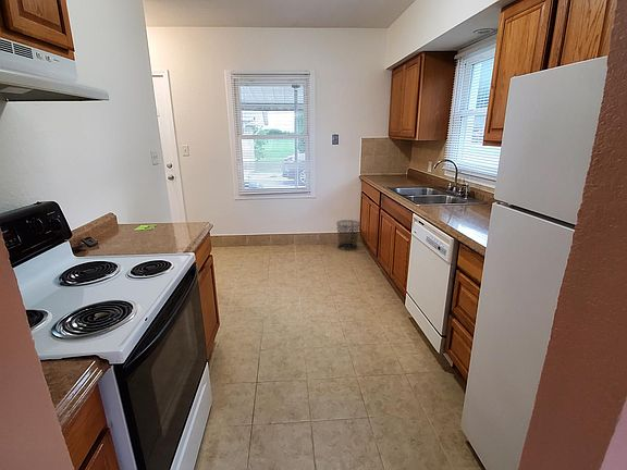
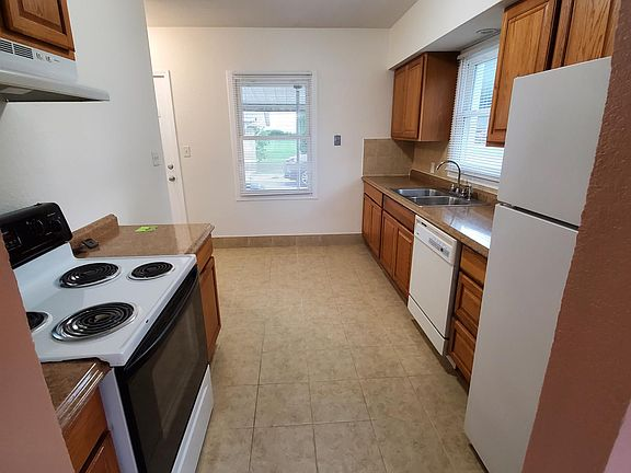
- waste bin (347, 235)
